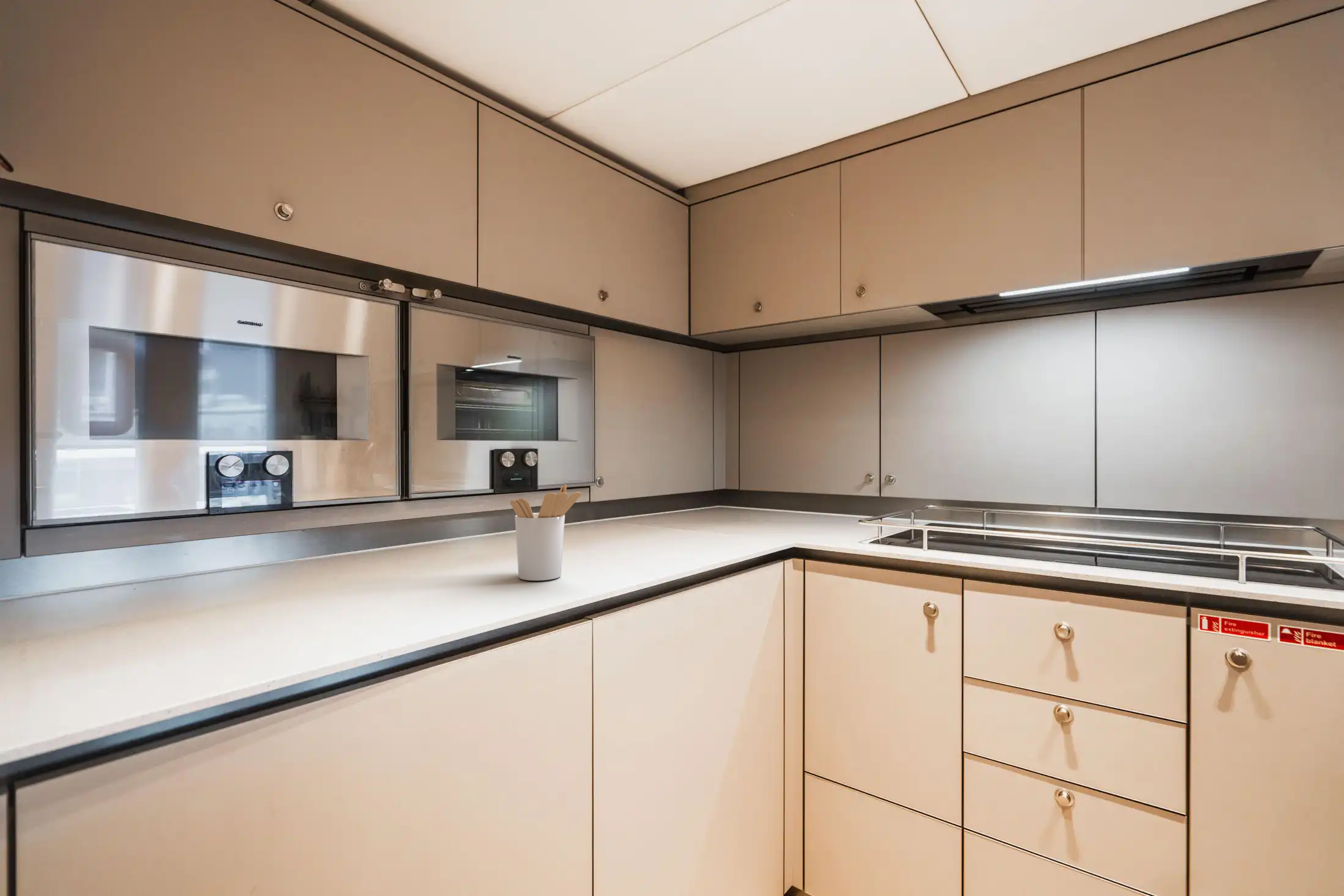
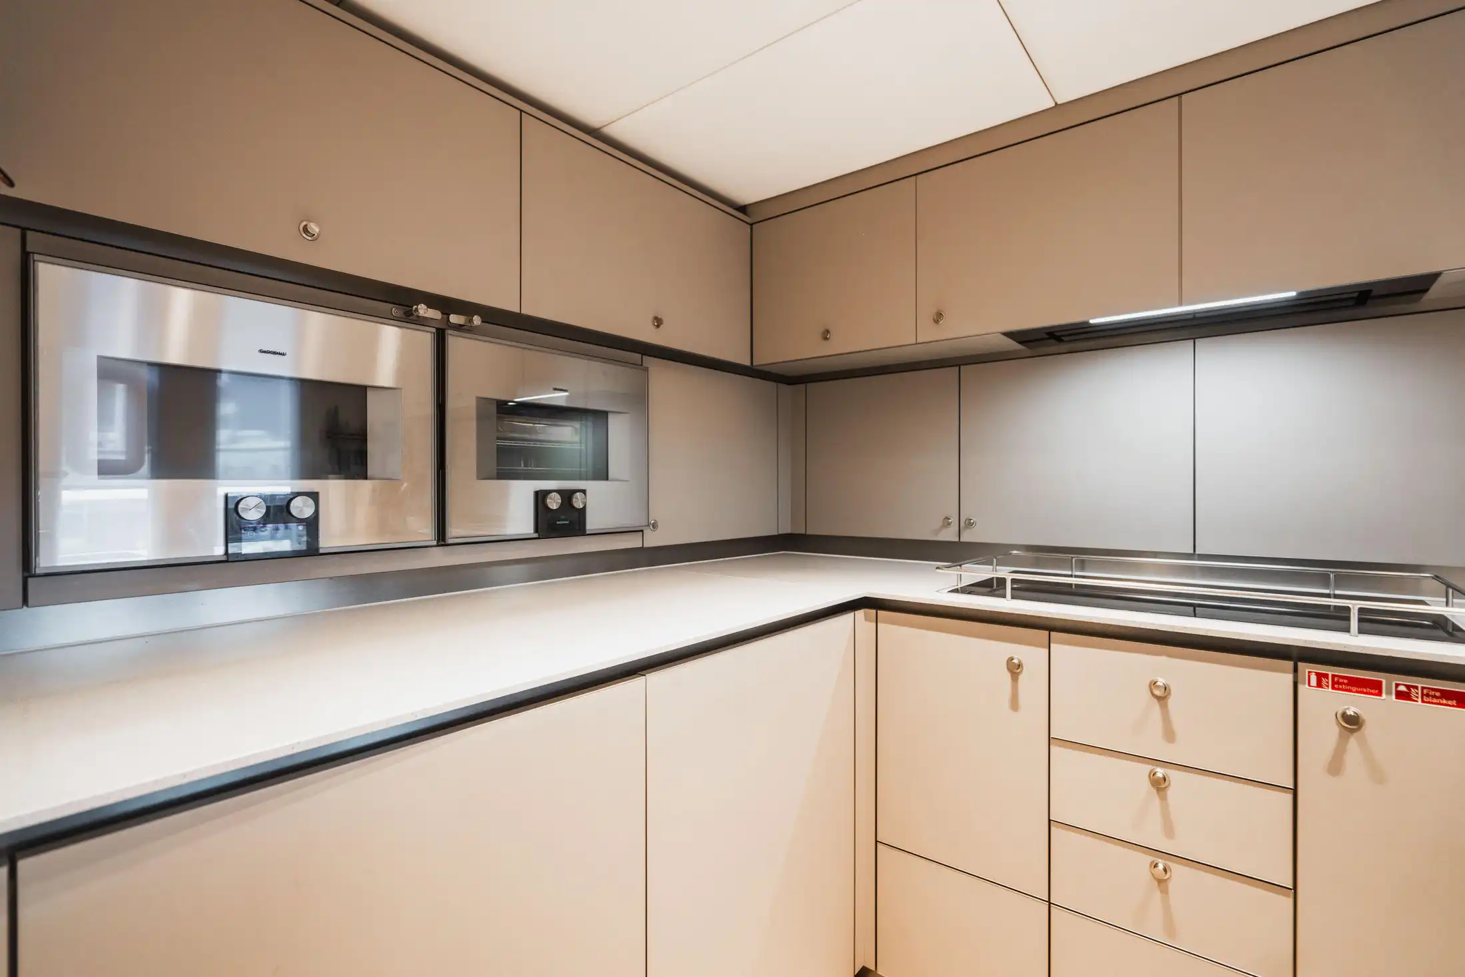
- utensil holder (547, 532)
